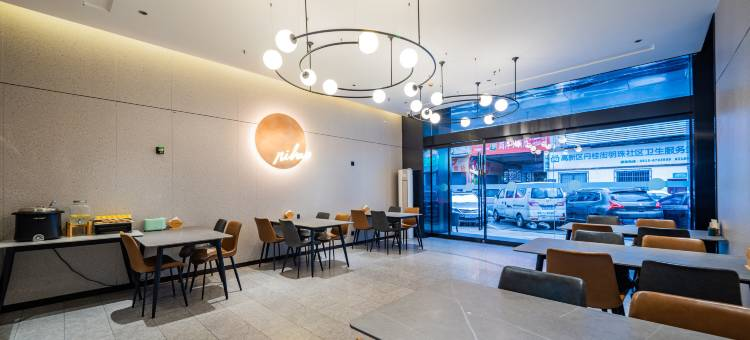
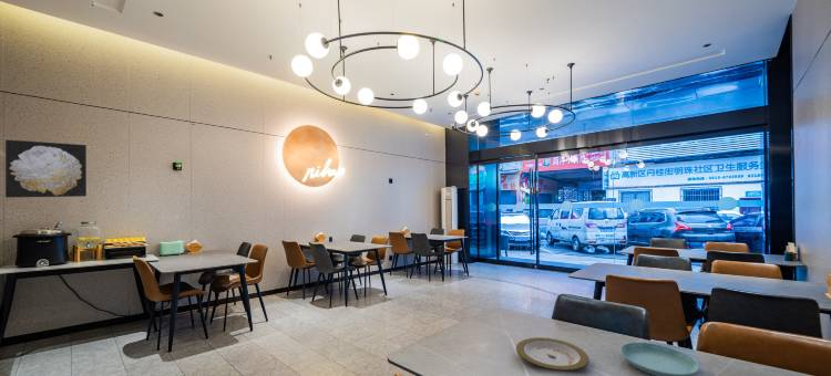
+ wall art (48, 169)
+ plate (551, 354)
+ saucer (657, 361)
